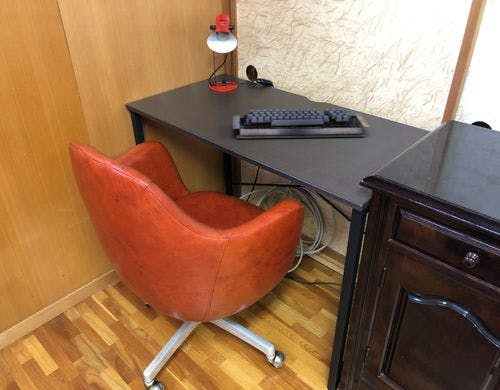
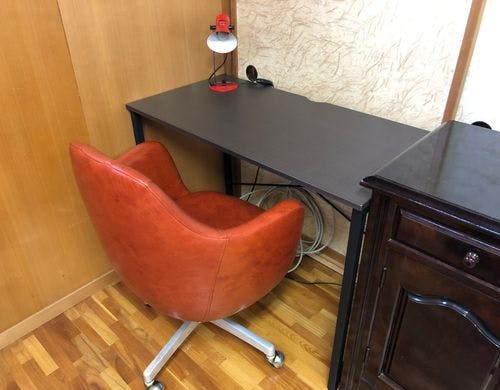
- computer keyboard (299, 121)
